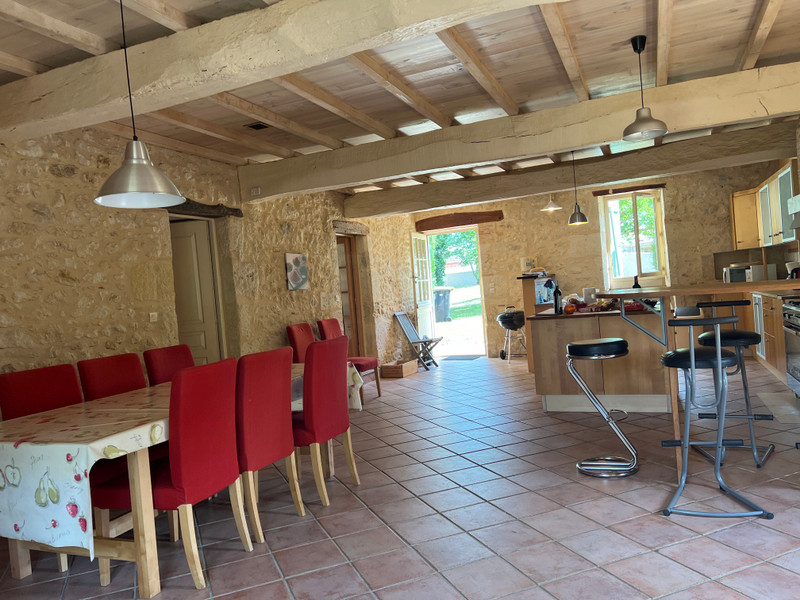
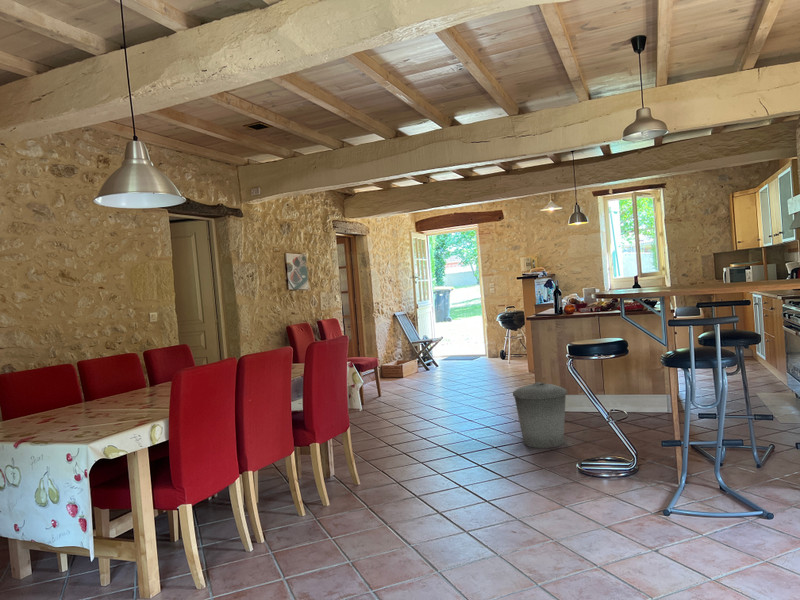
+ trash can (541, 412)
